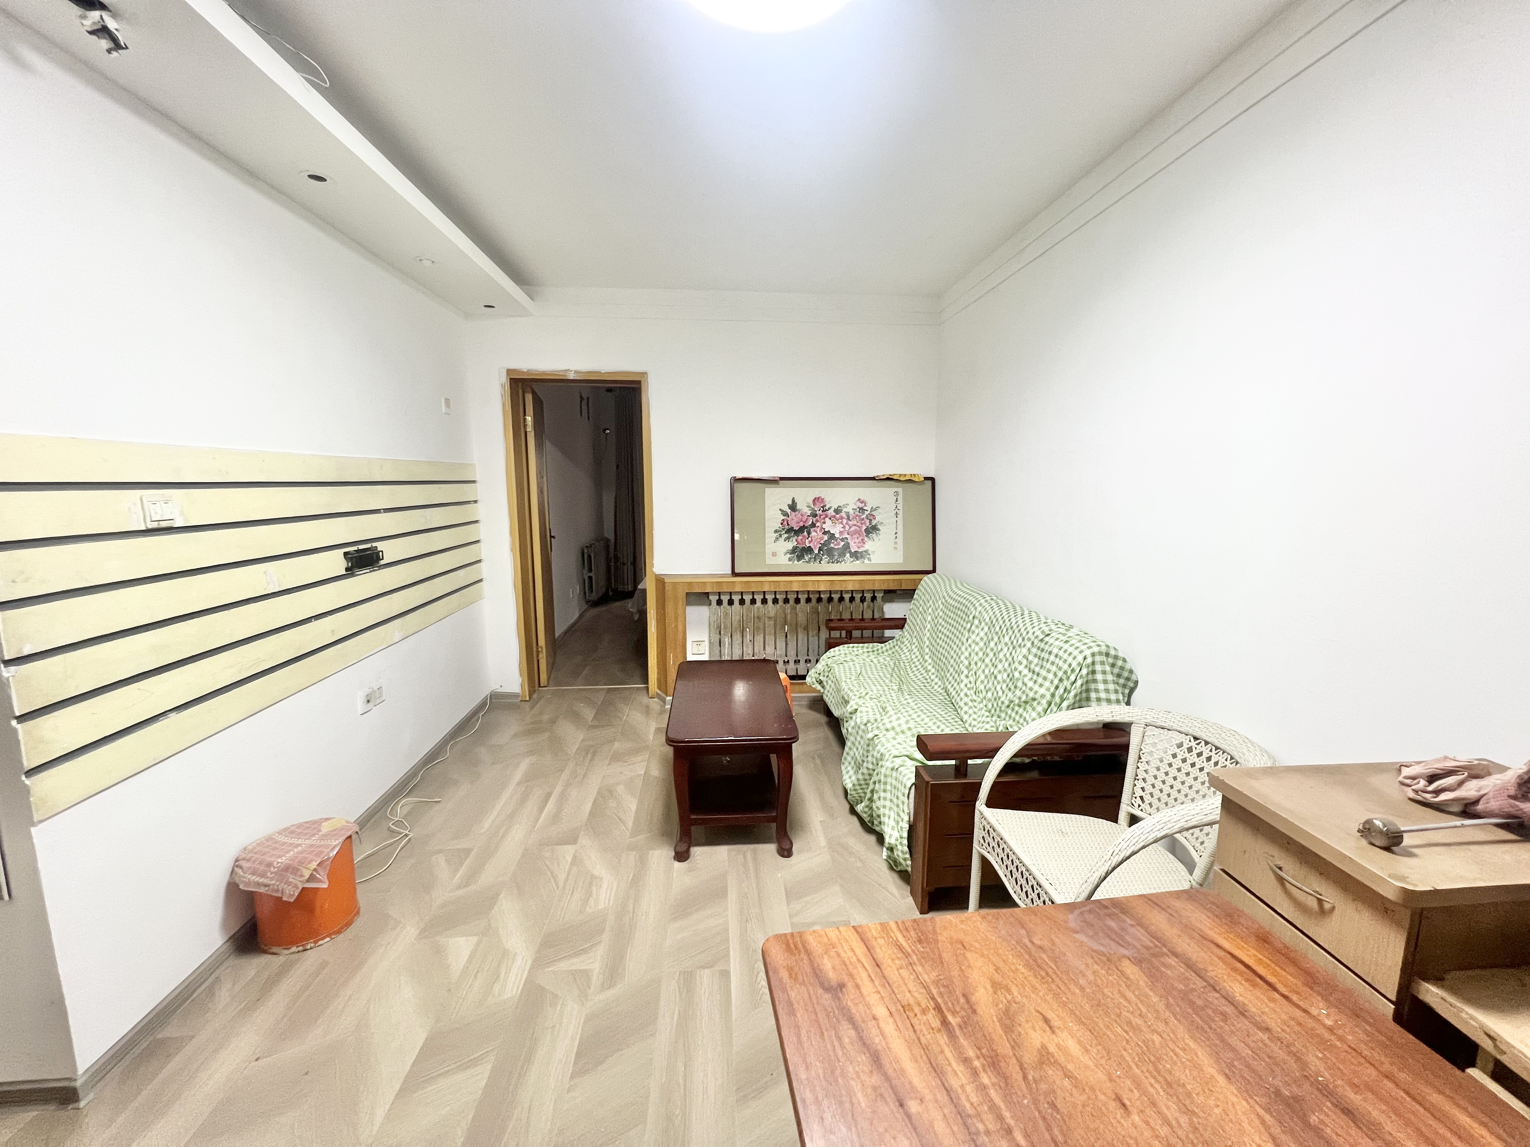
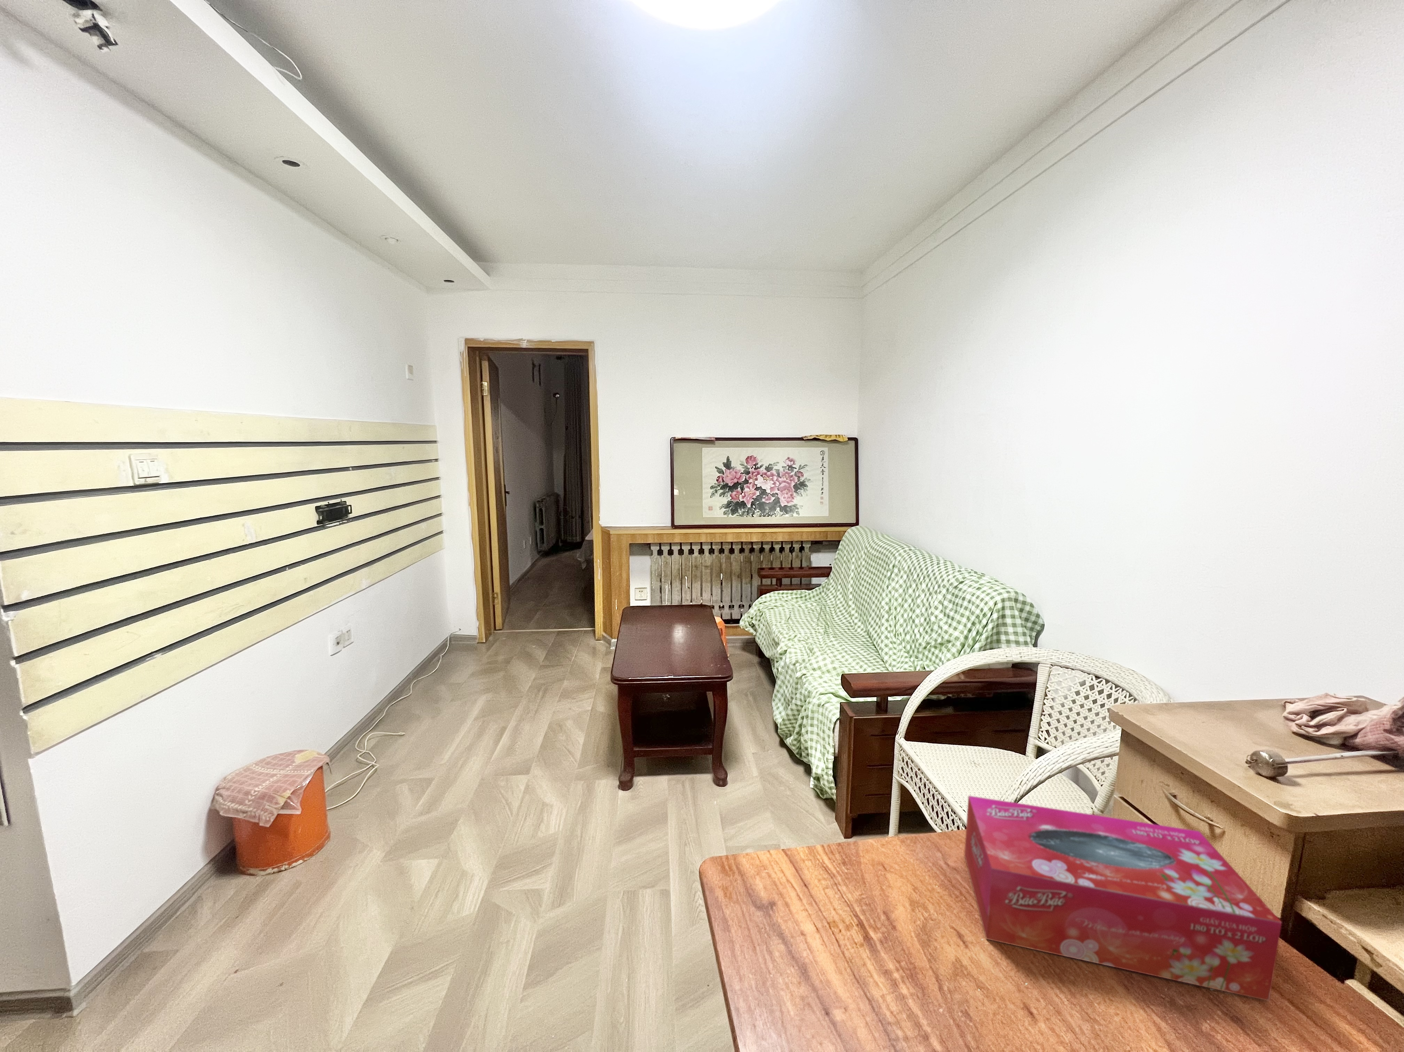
+ tissue box (1097, 883)
